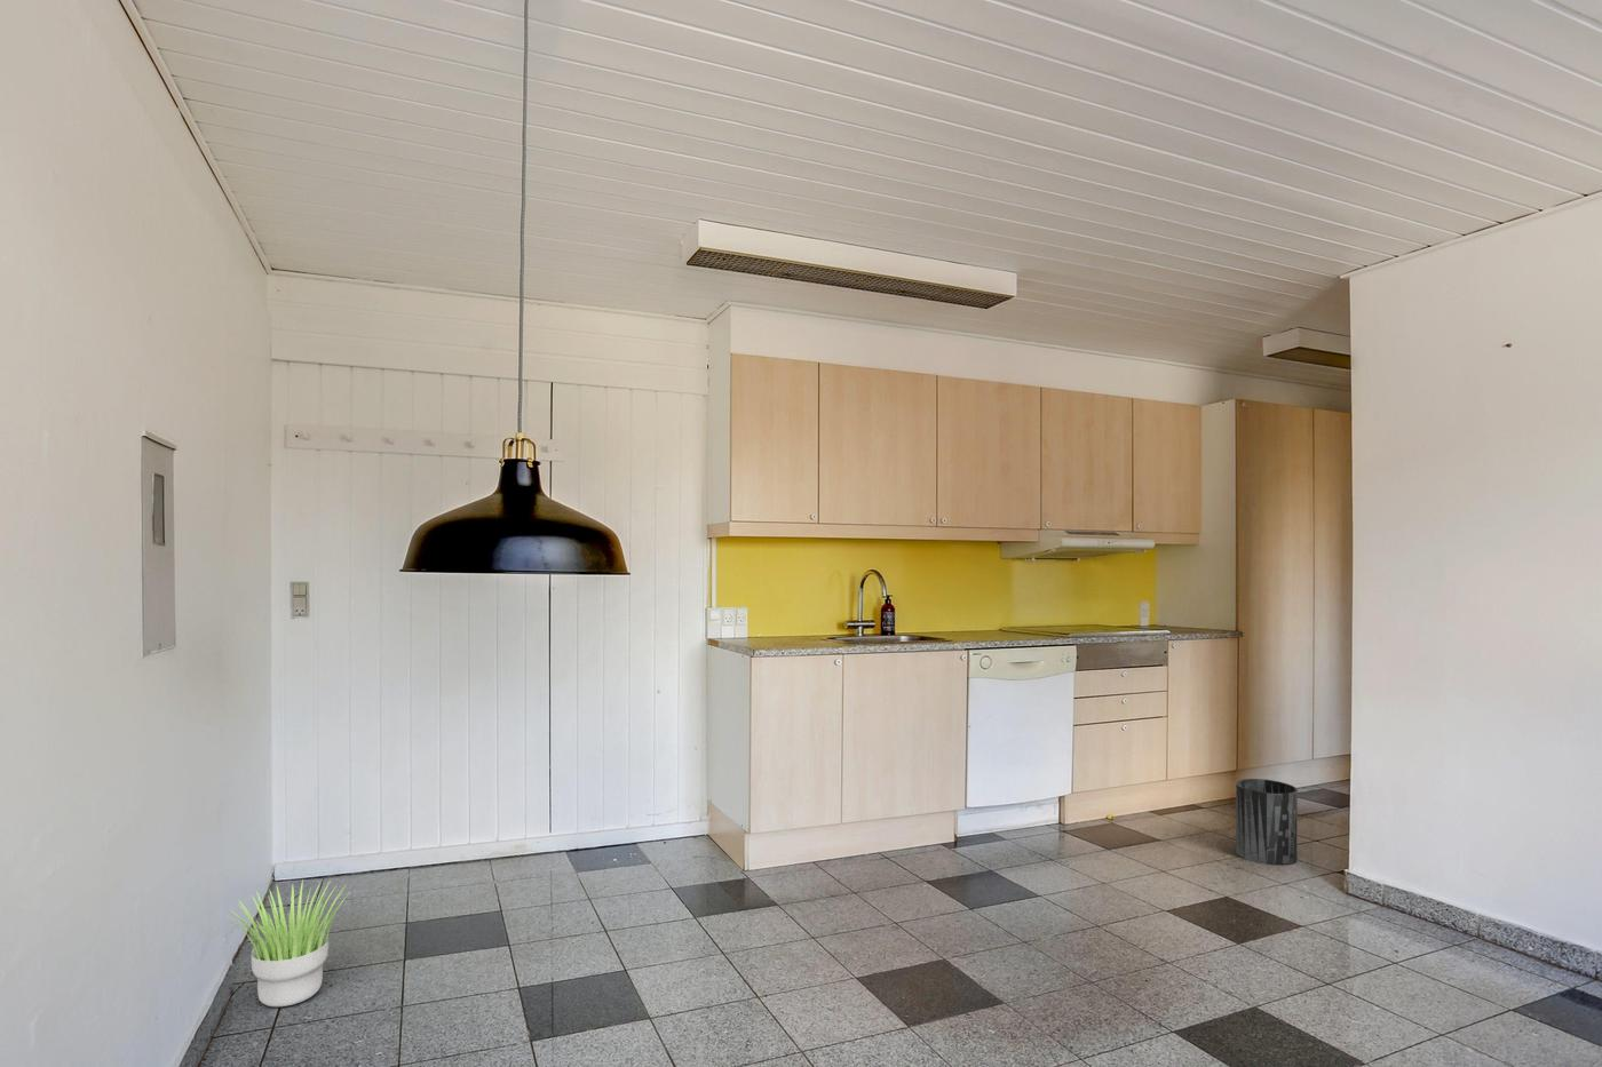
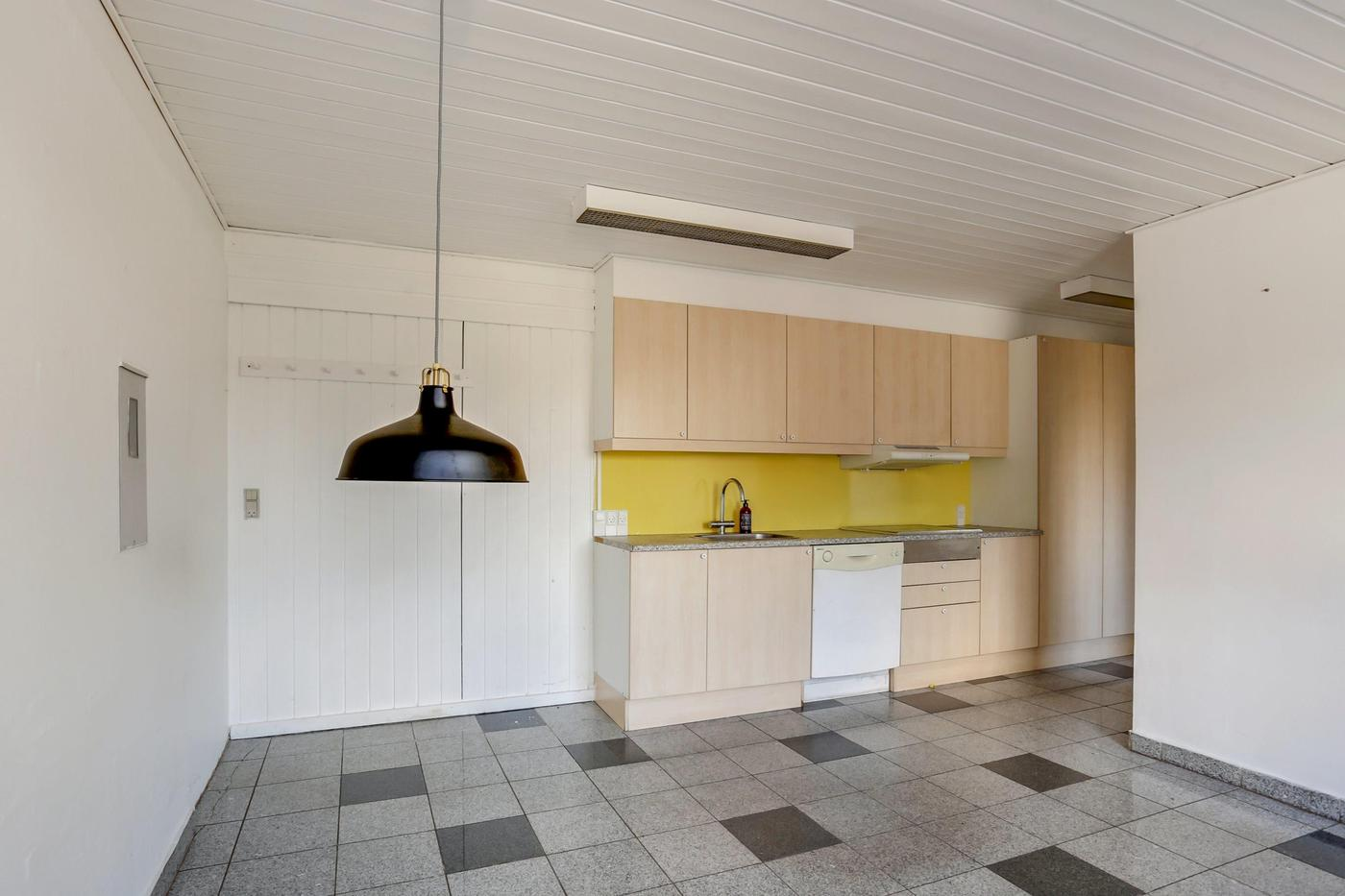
- potted plant (292, 947)
- trash can (1266, 820)
